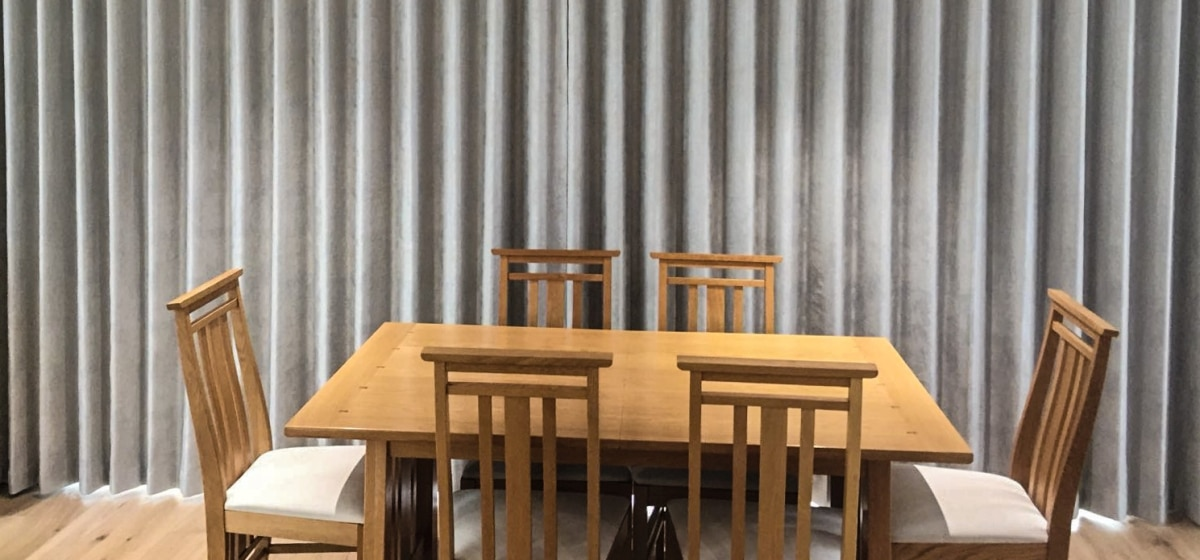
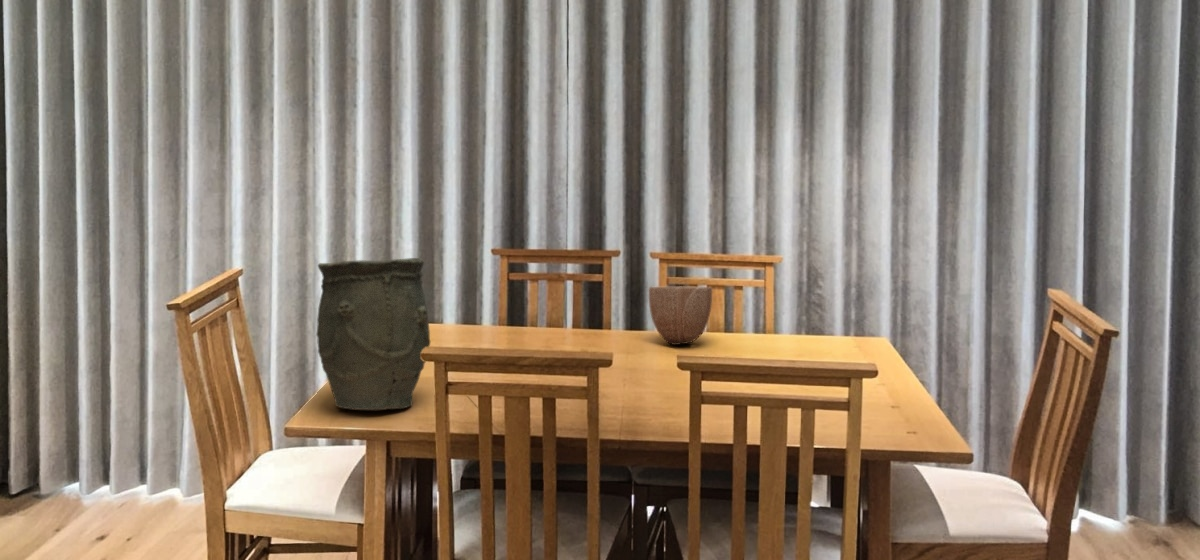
+ vase (374, 332)
+ decorative bowl (680, 314)
